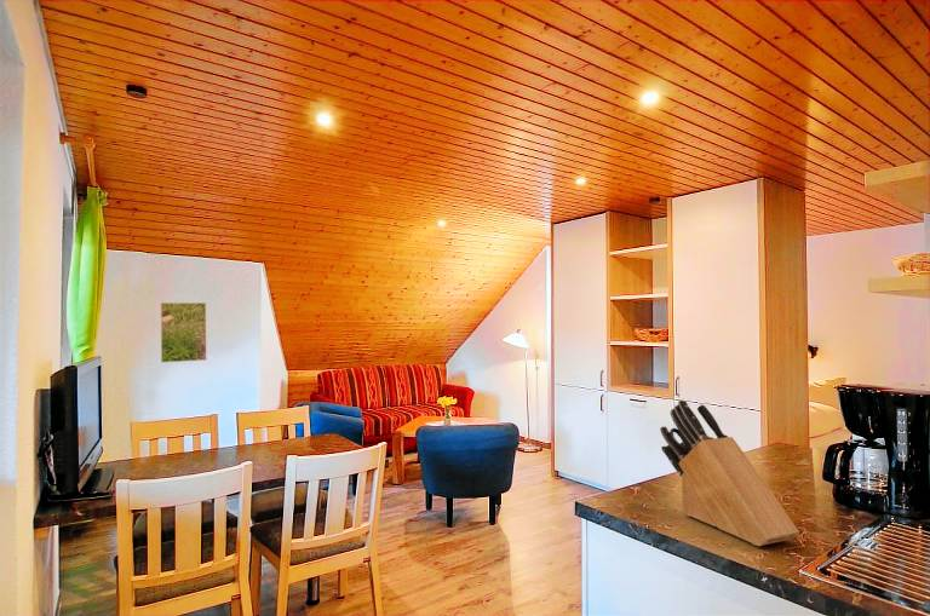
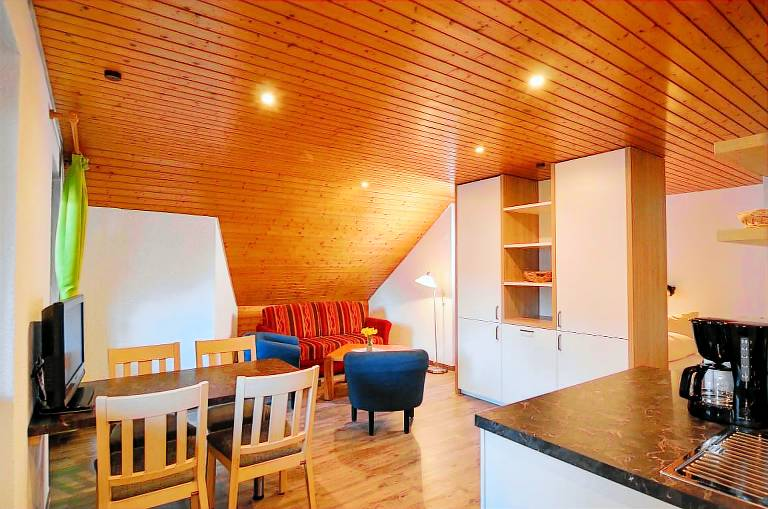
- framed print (183, 332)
- knife block (721, 462)
